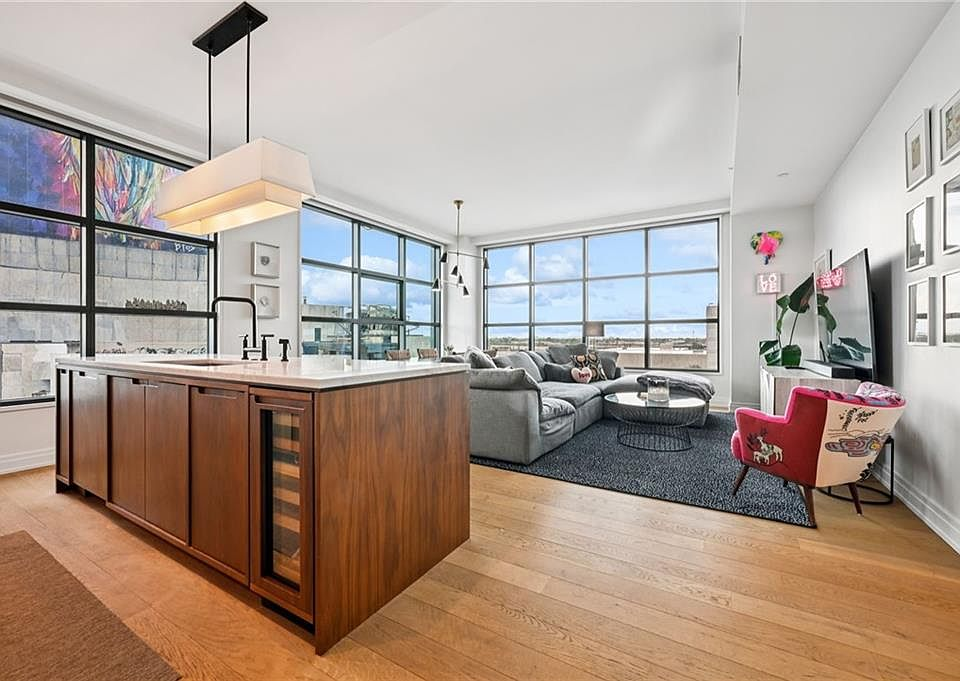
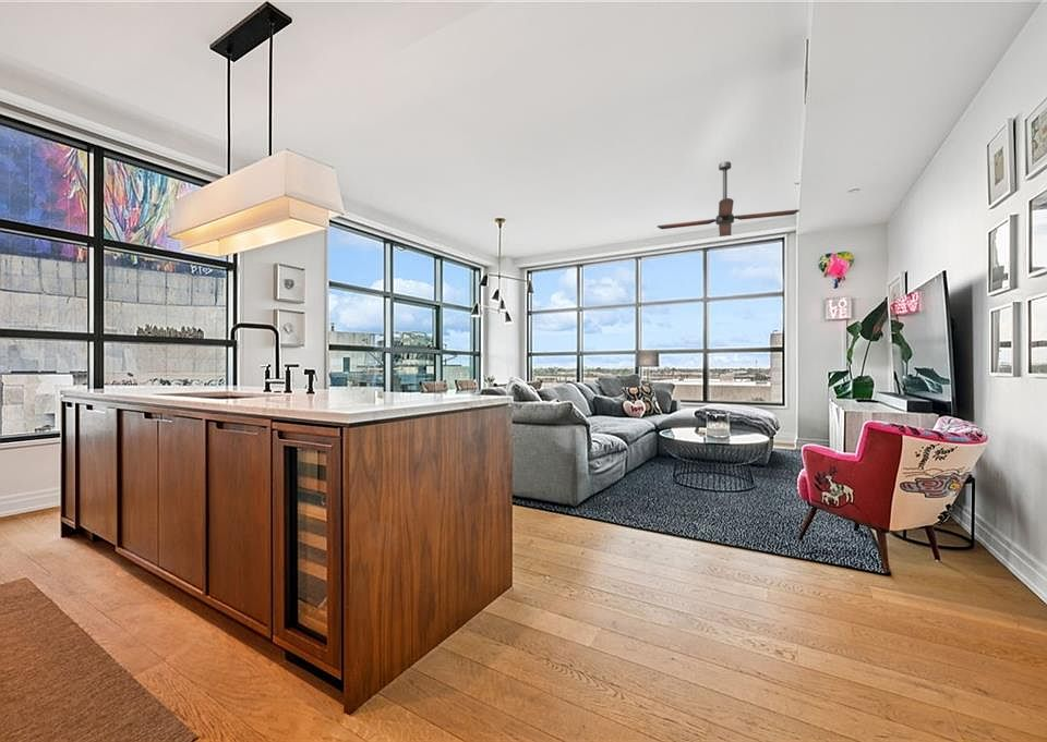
+ ceiling fan (724, 194)
